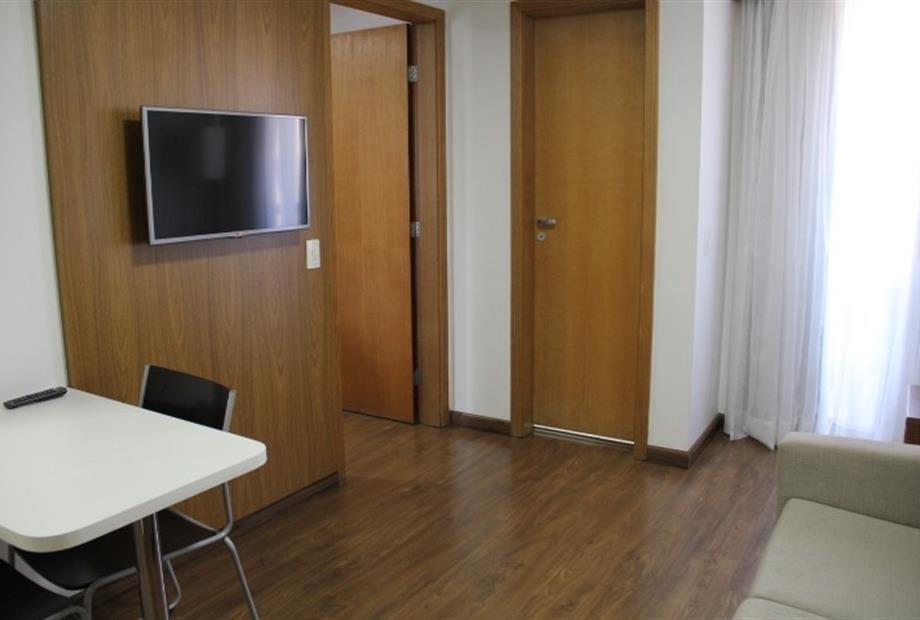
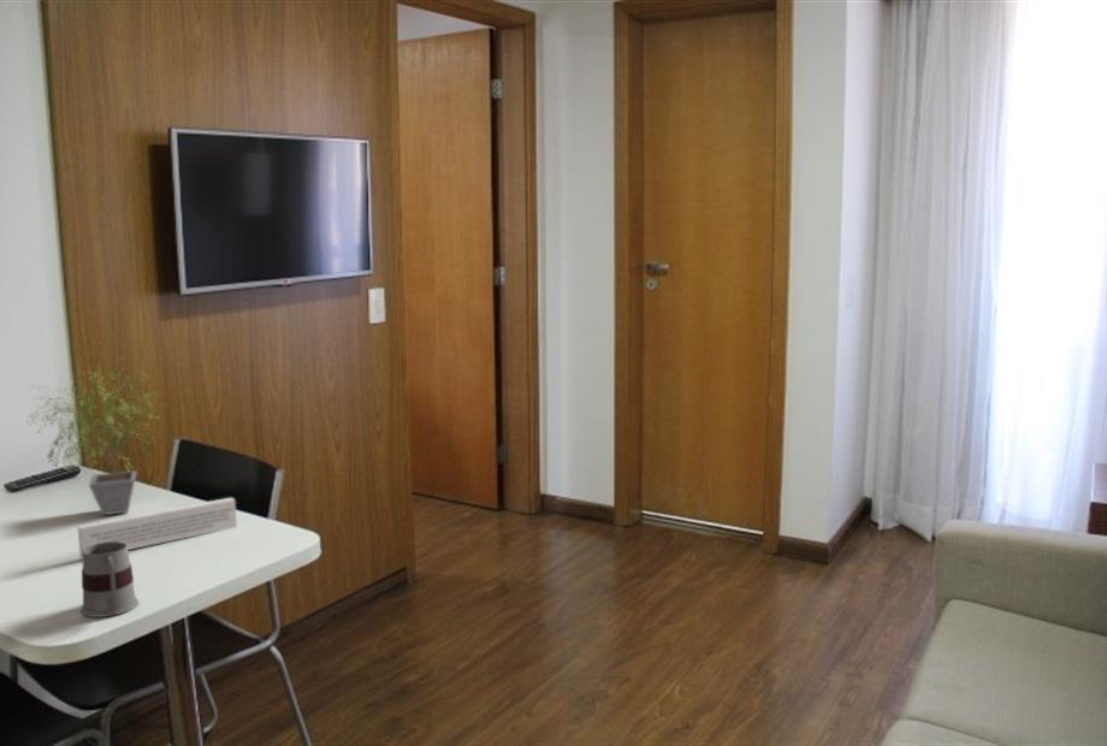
+ potted plant (100, 432)
+ book (160, 526)
+ mug (108, 580)
